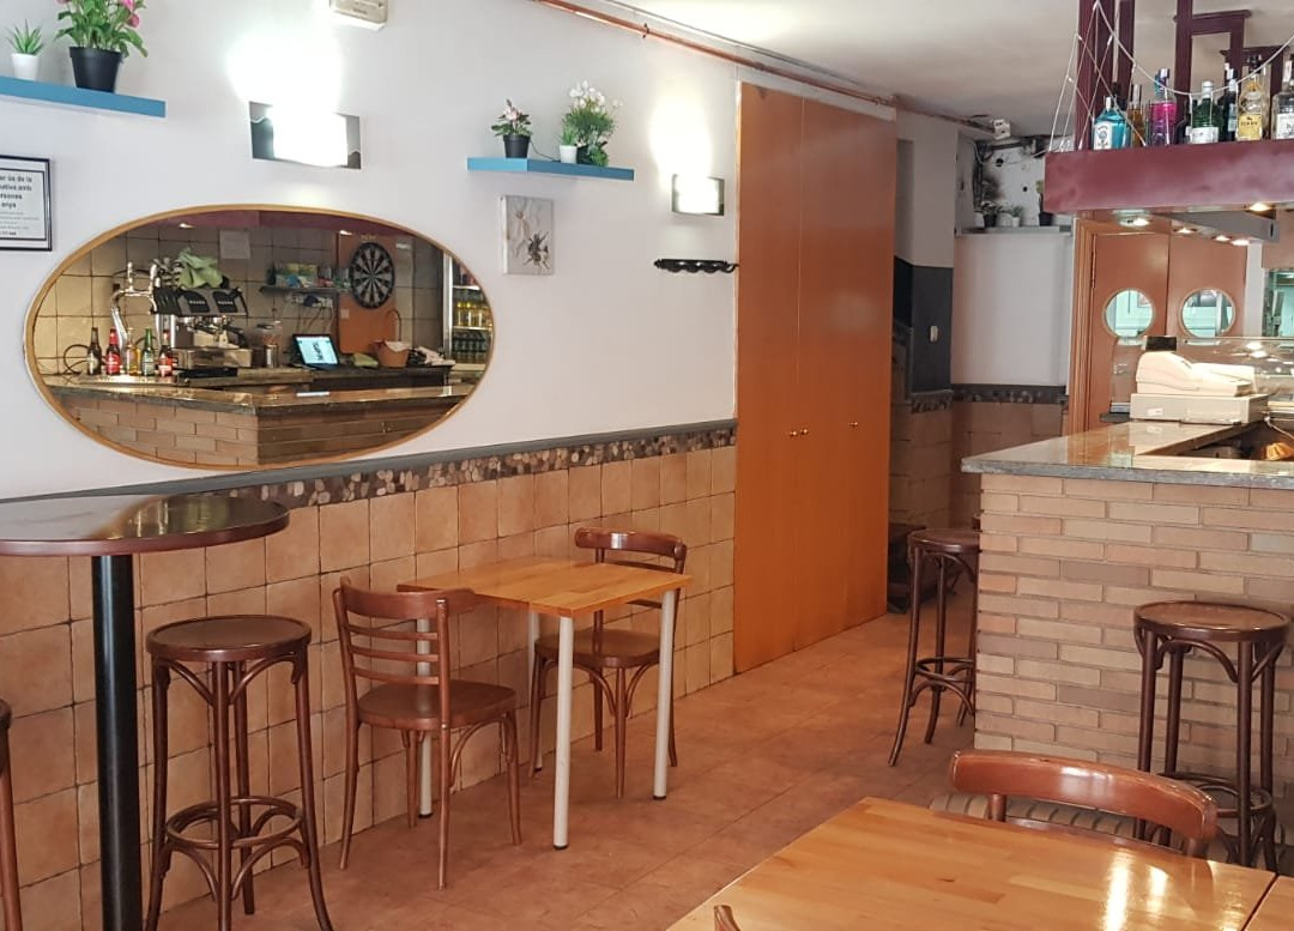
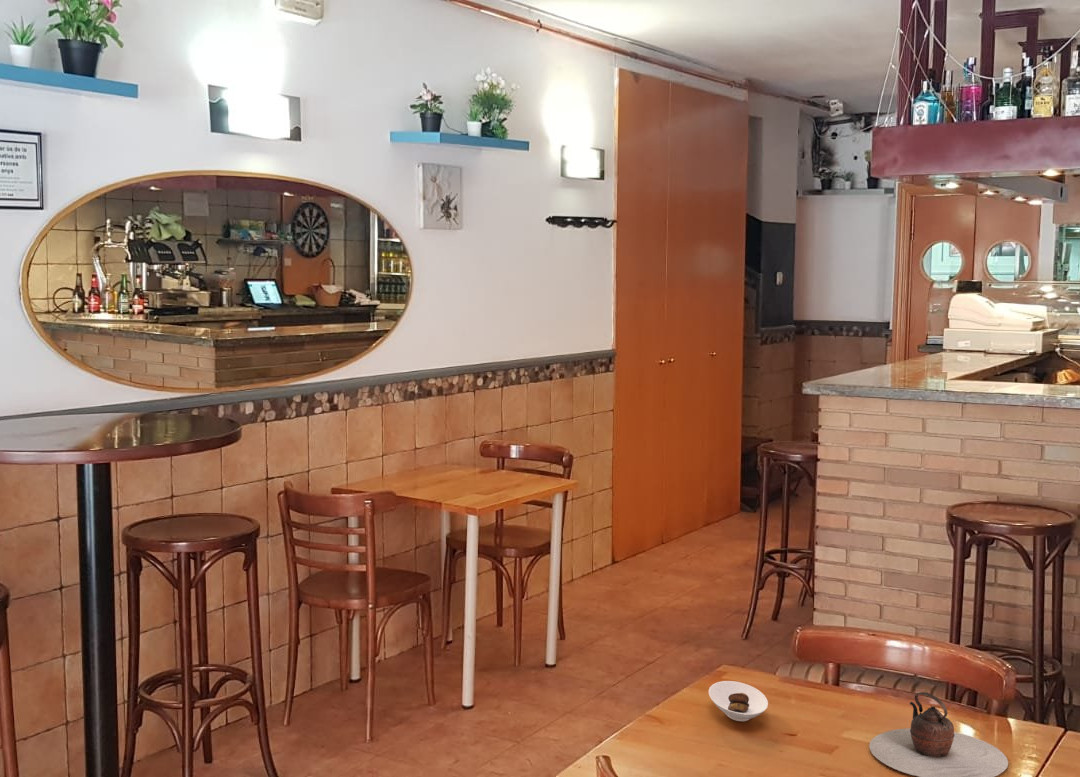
+ saucer (737, 703)
+ teapot (938, 725)
